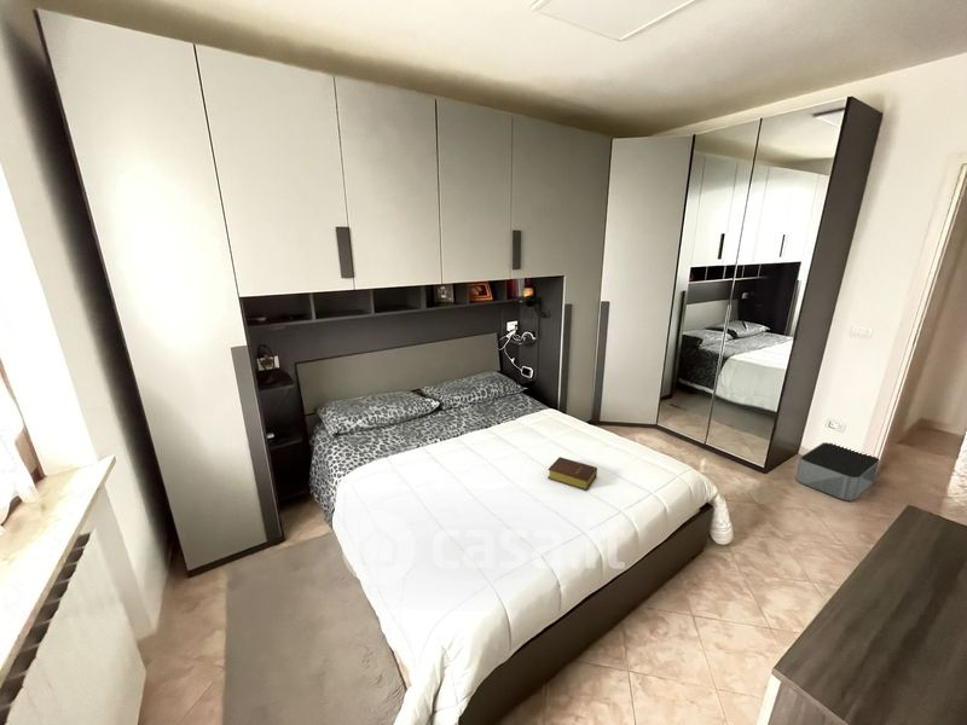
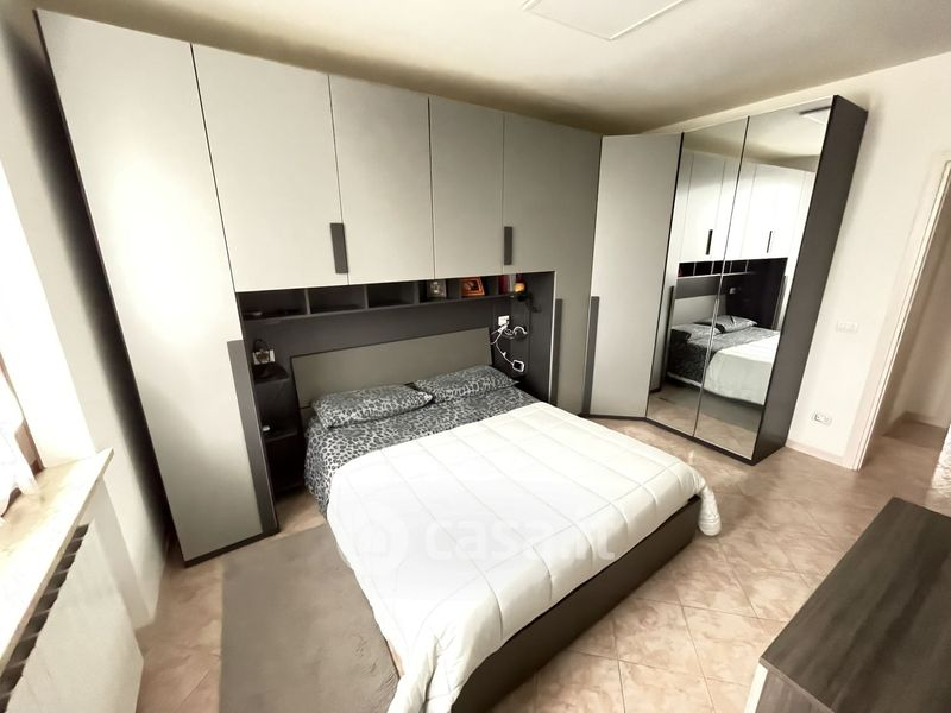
- bible (572, 472)
- storage bin (836, 469)
